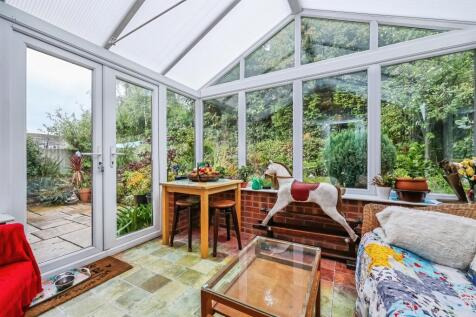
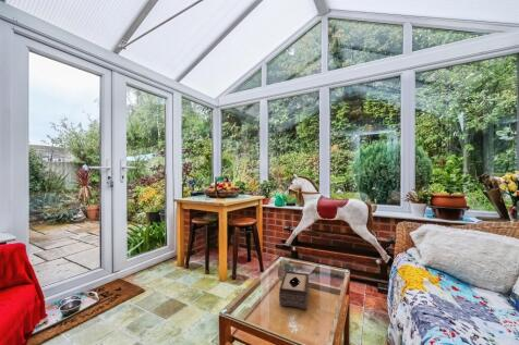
+ tissue box (294, 288)
